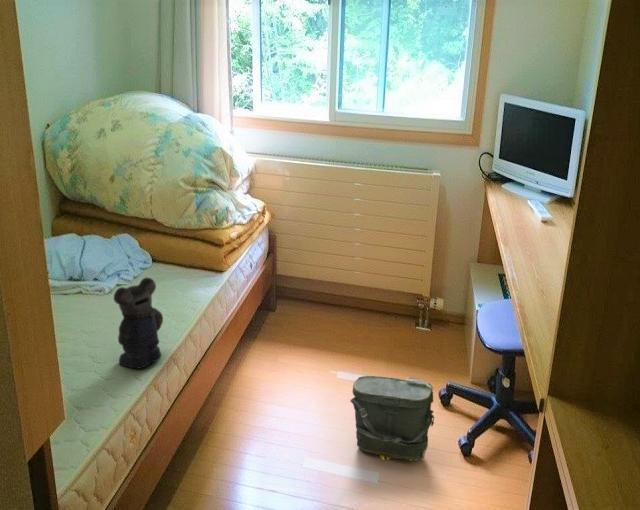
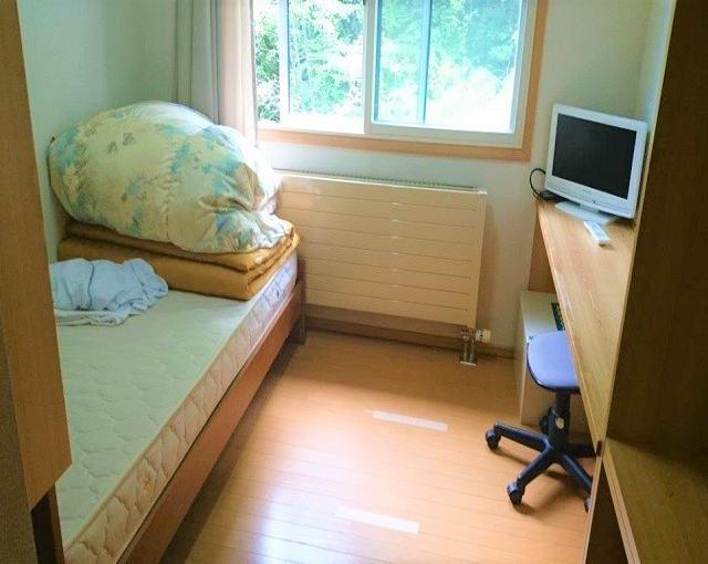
- bear (141, 318)
- bag (392, 420)
